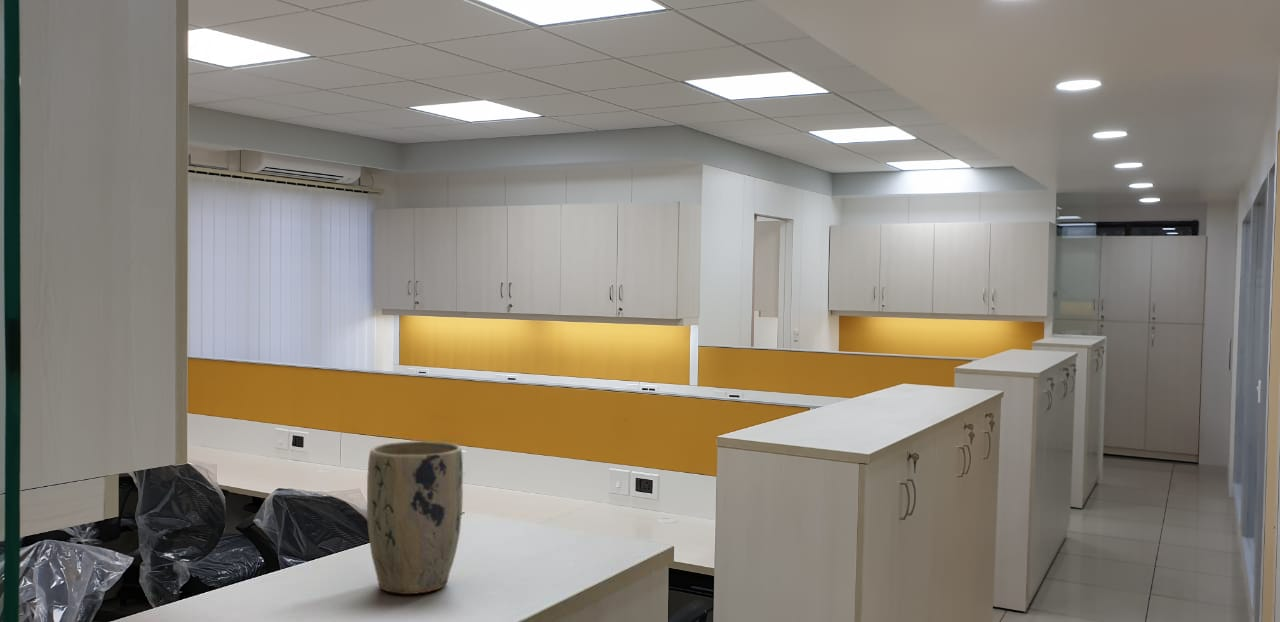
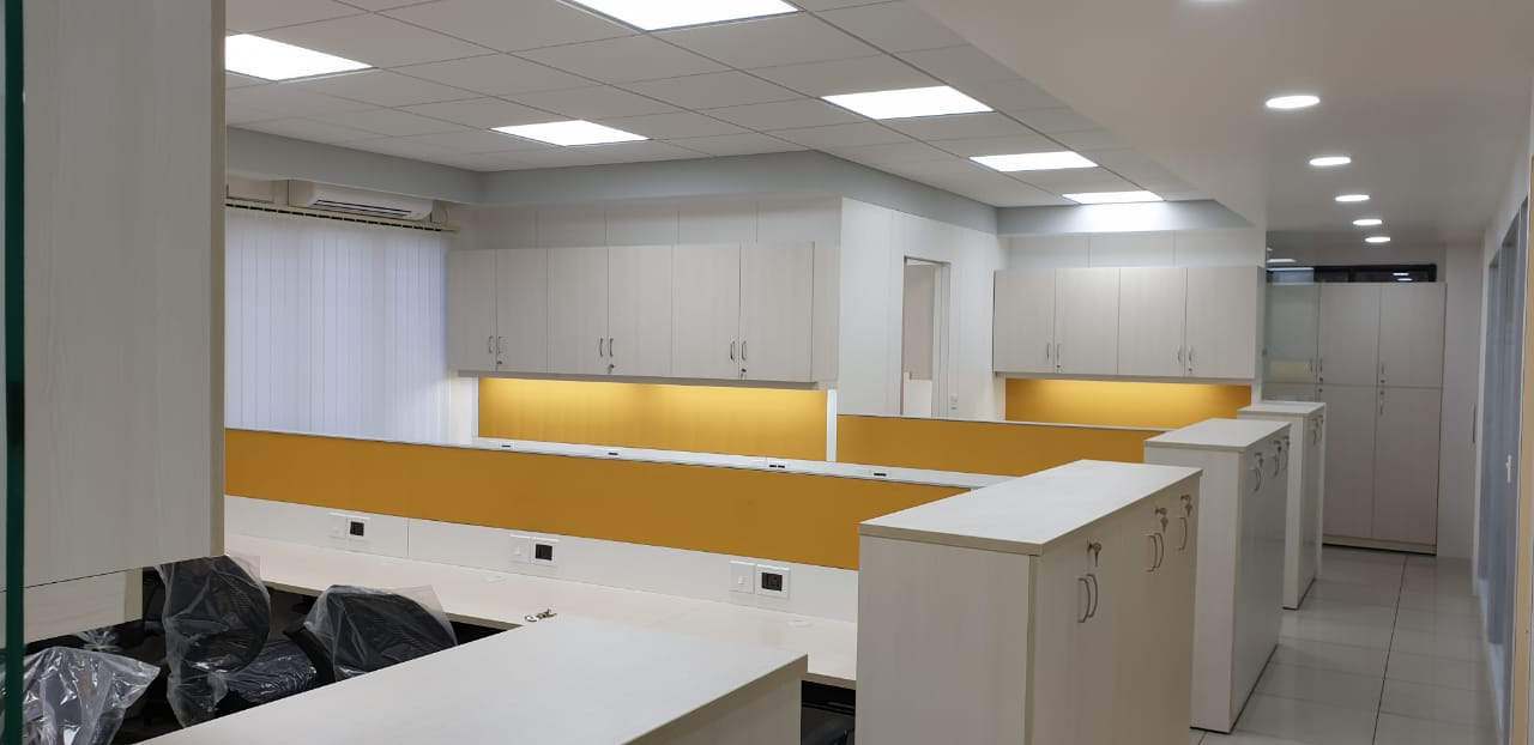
- plant pot (415, 516)
